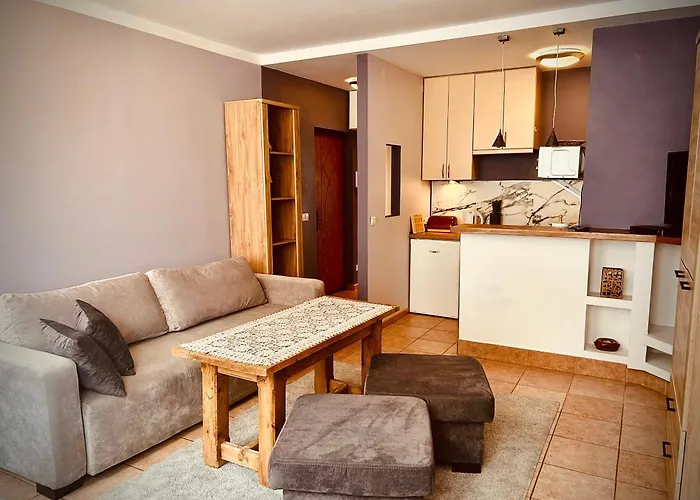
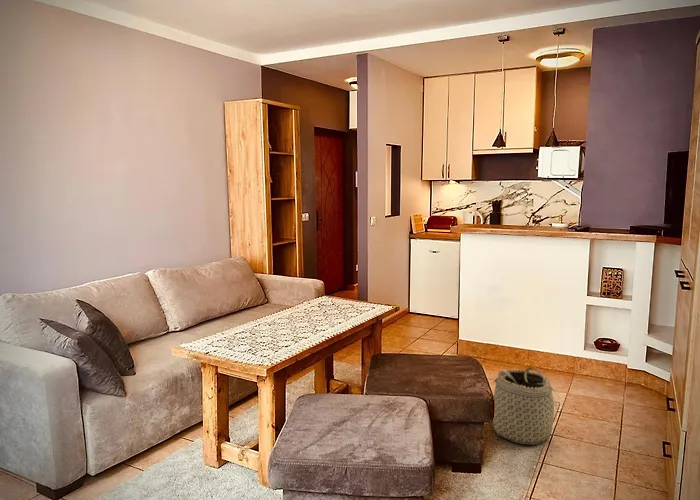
+ basket (525, 402)
